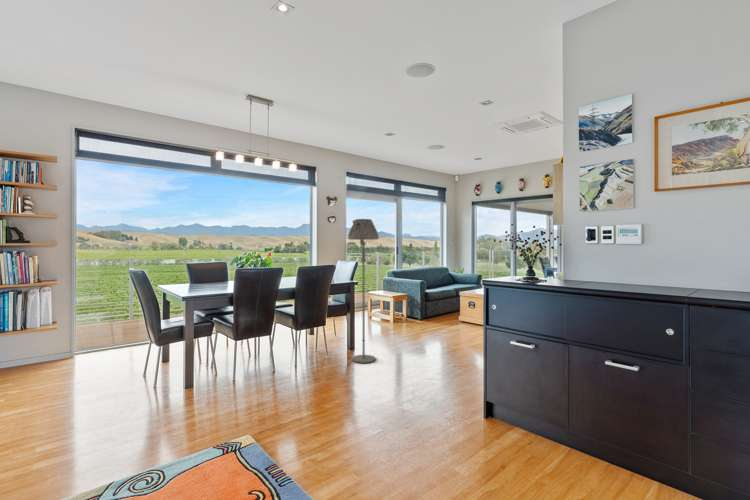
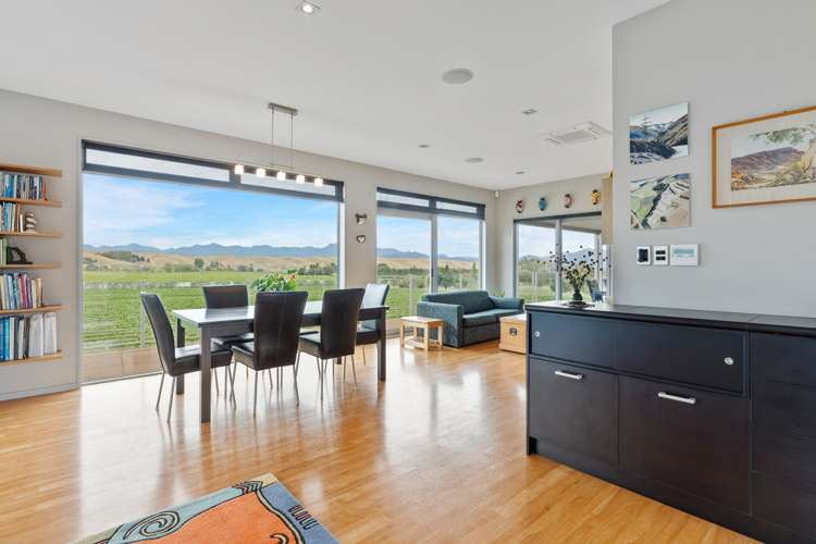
- floor lamp (363, 289)
